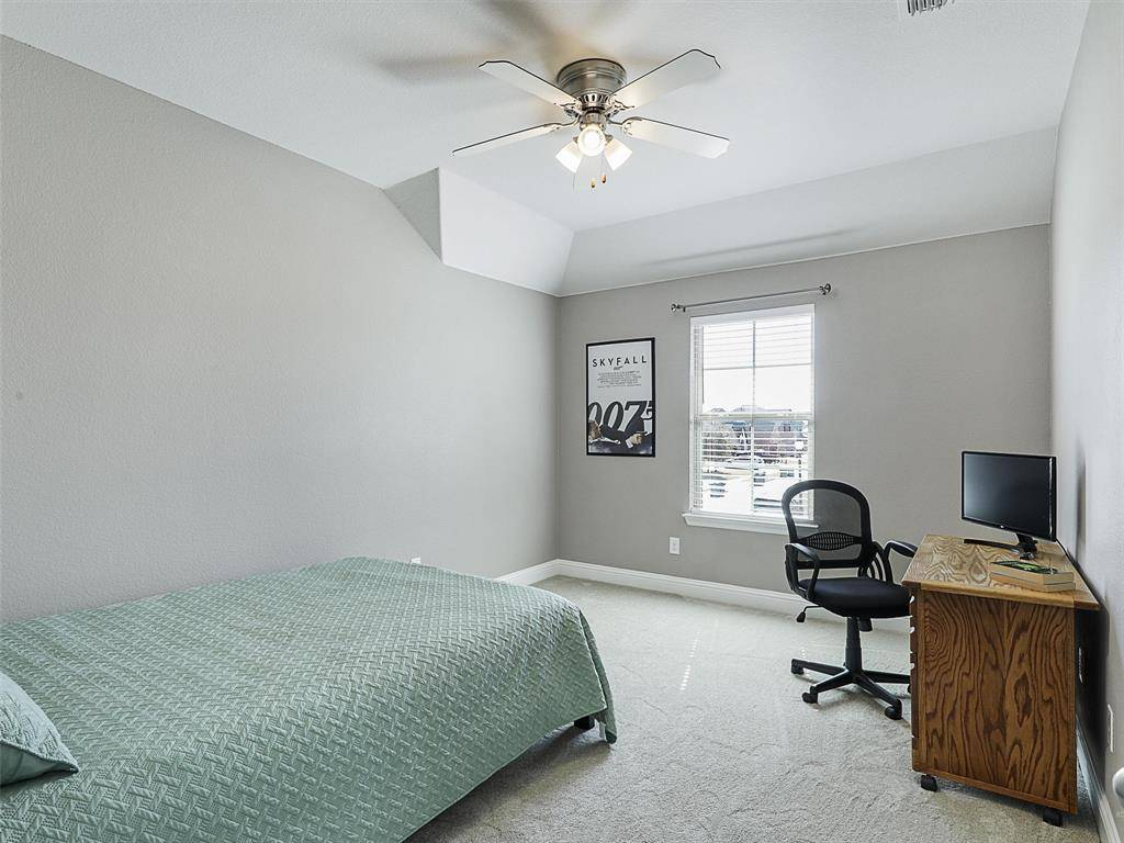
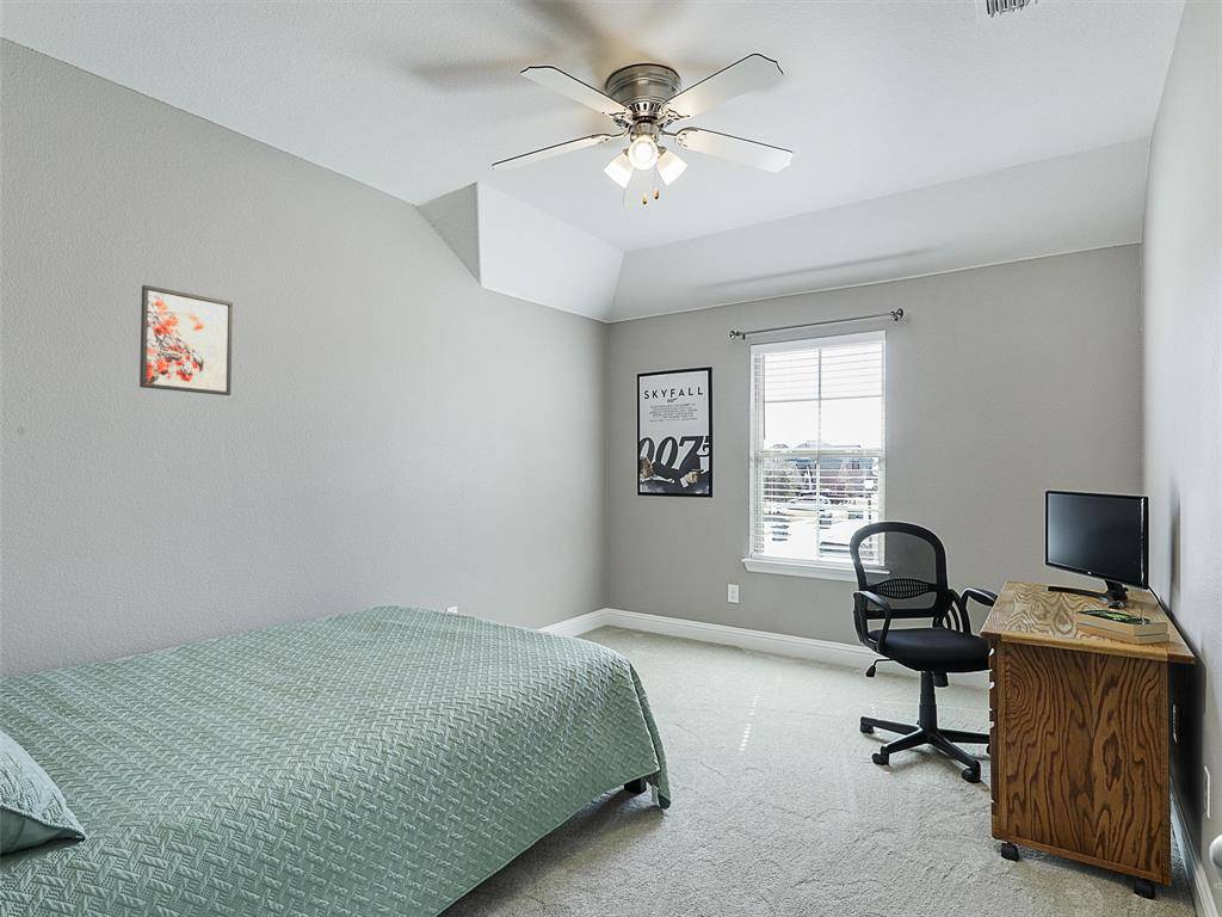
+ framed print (187, 343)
